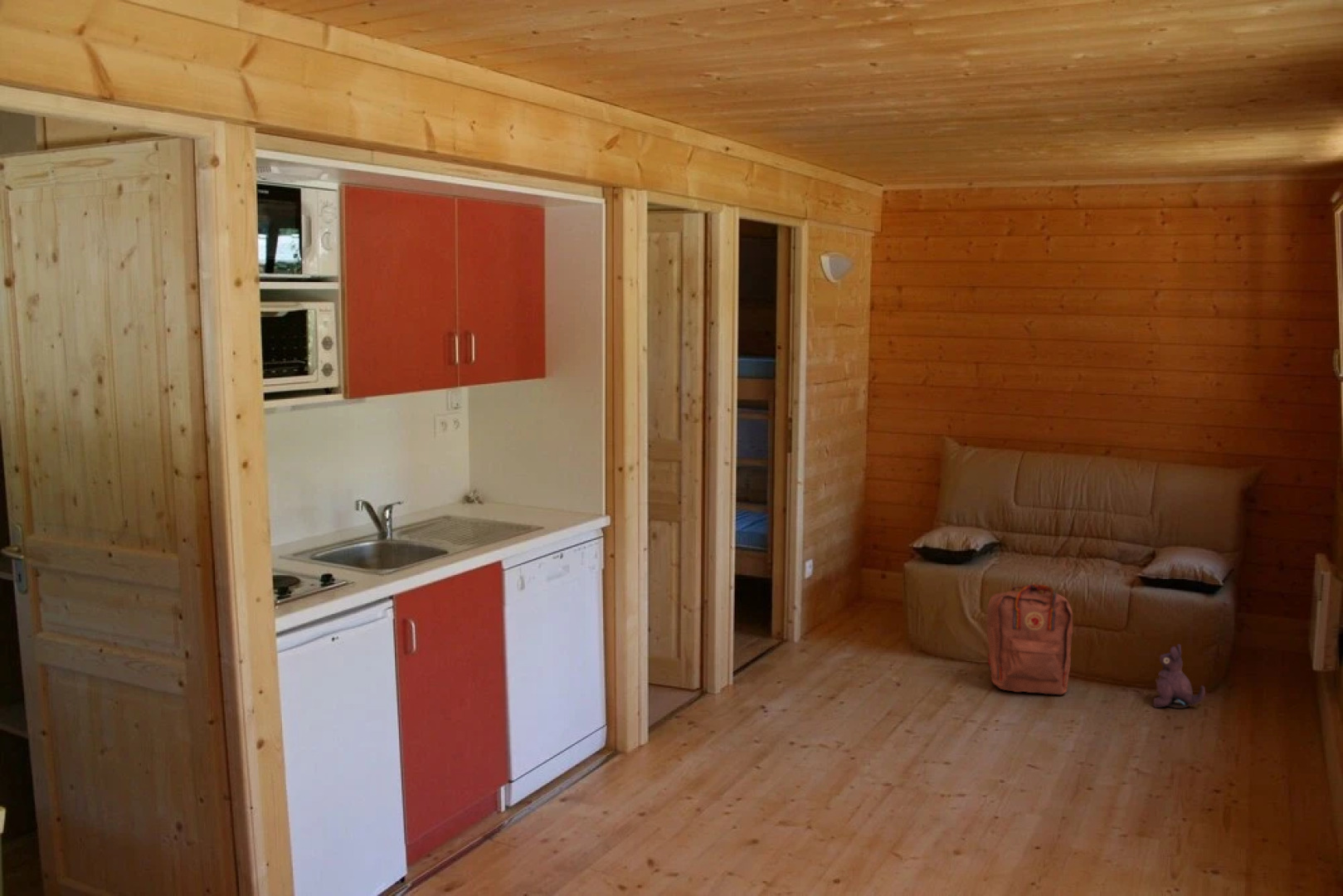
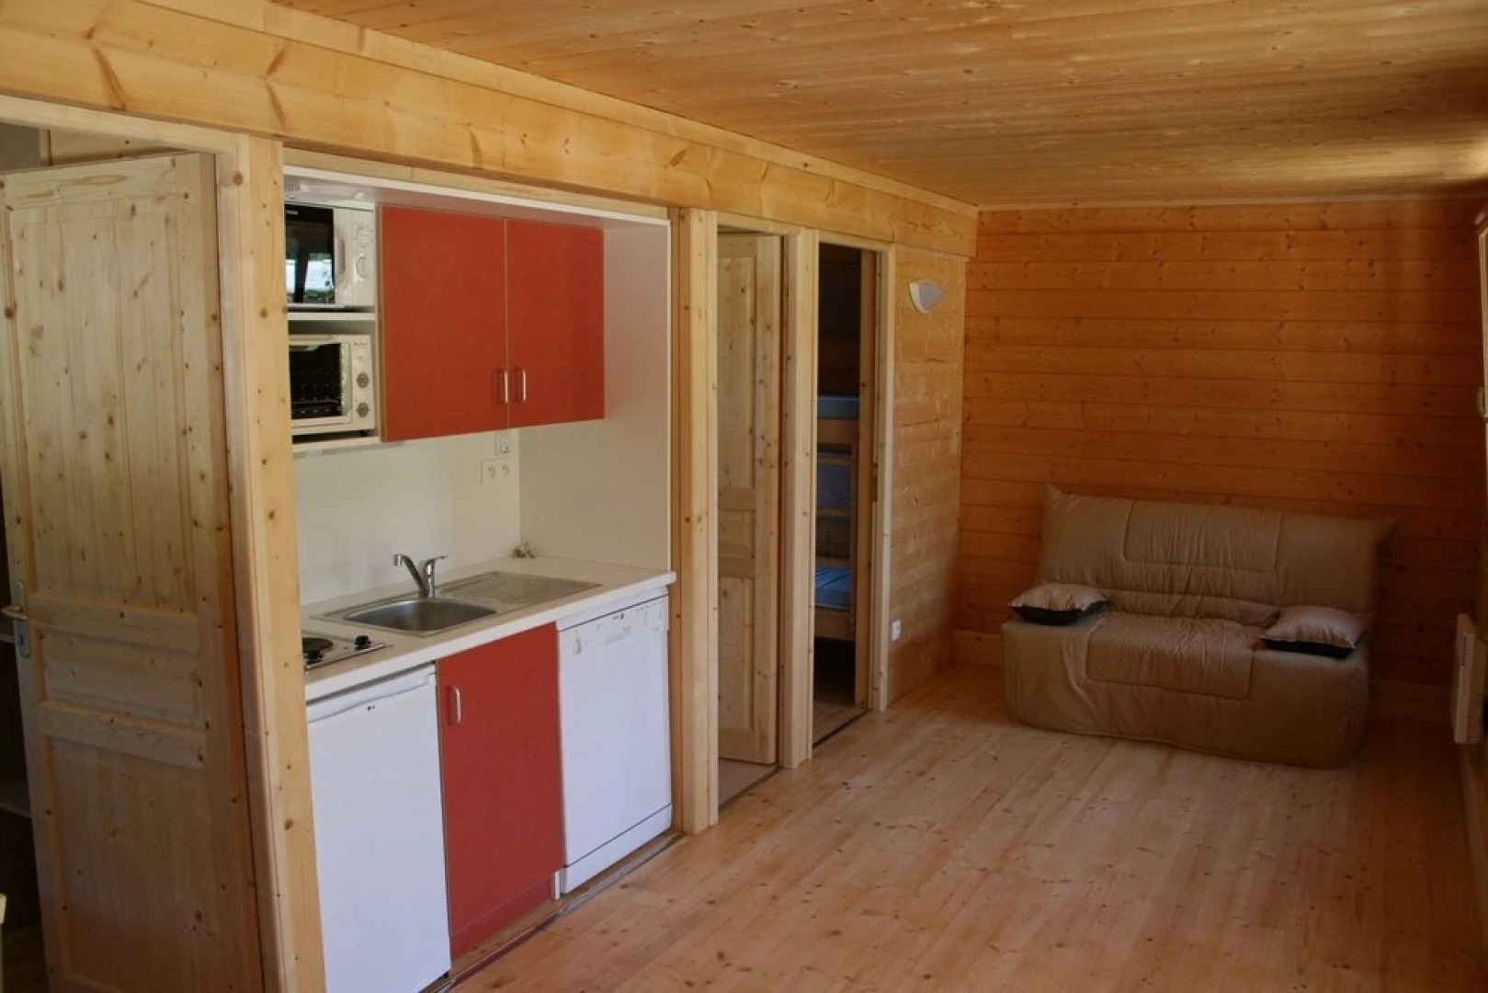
- backpack (1028, 635)
- plush toy (1180, 675)
